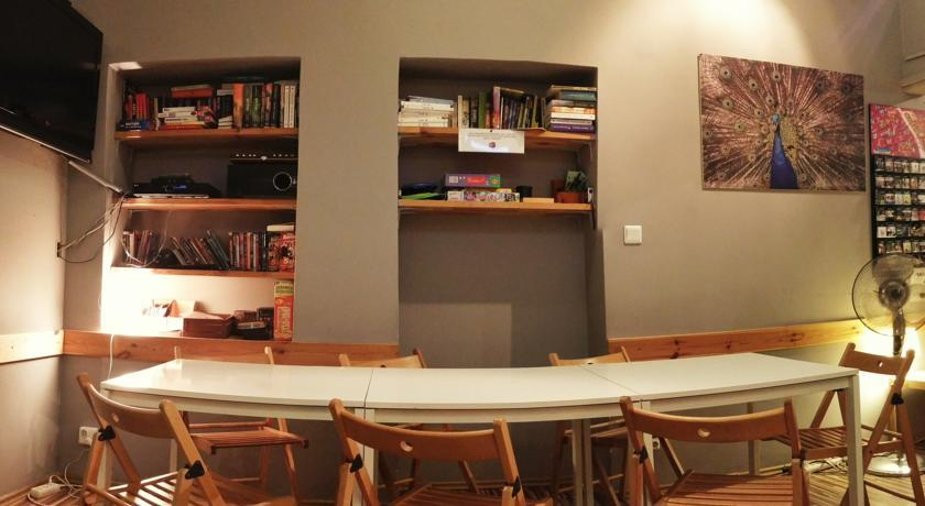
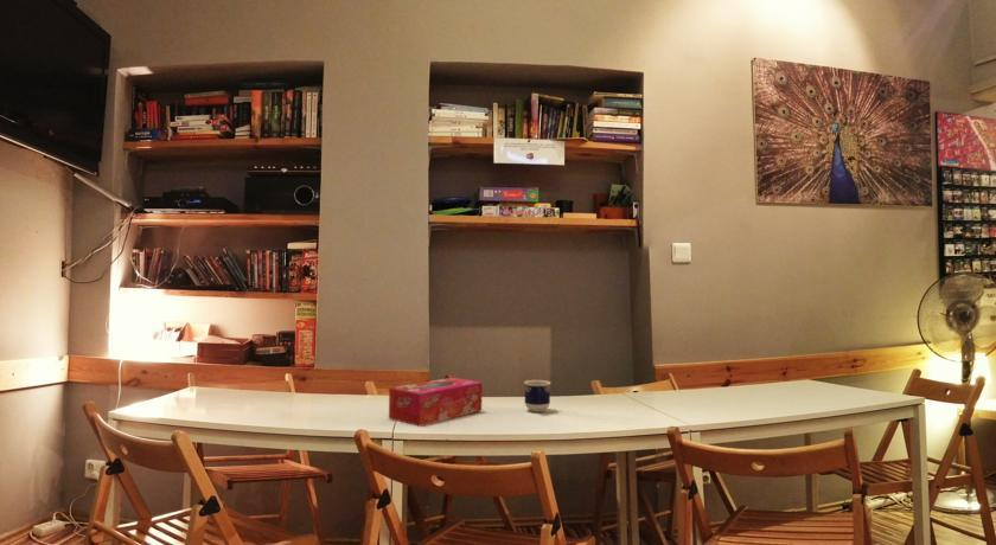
+ tissue box (436, 399)
+ cup (537, 397)
